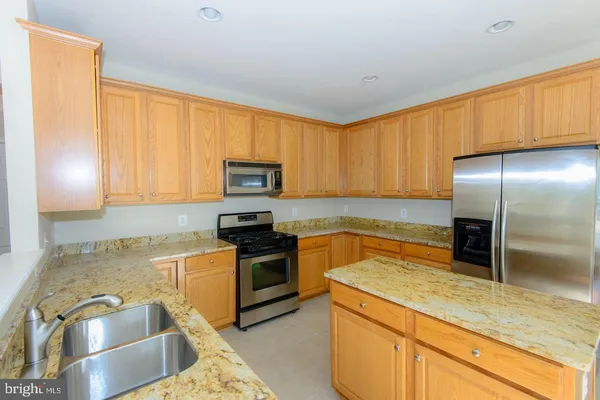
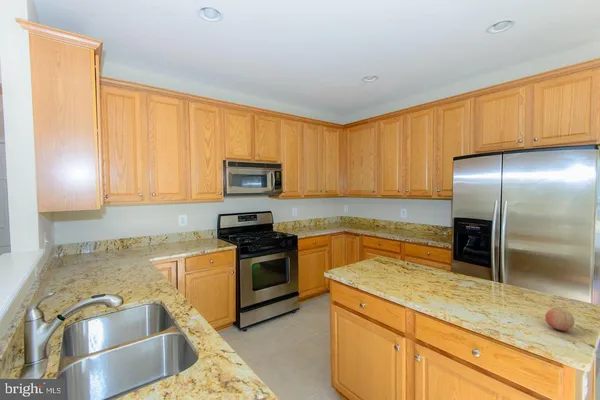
+ fruit (559, 319)
